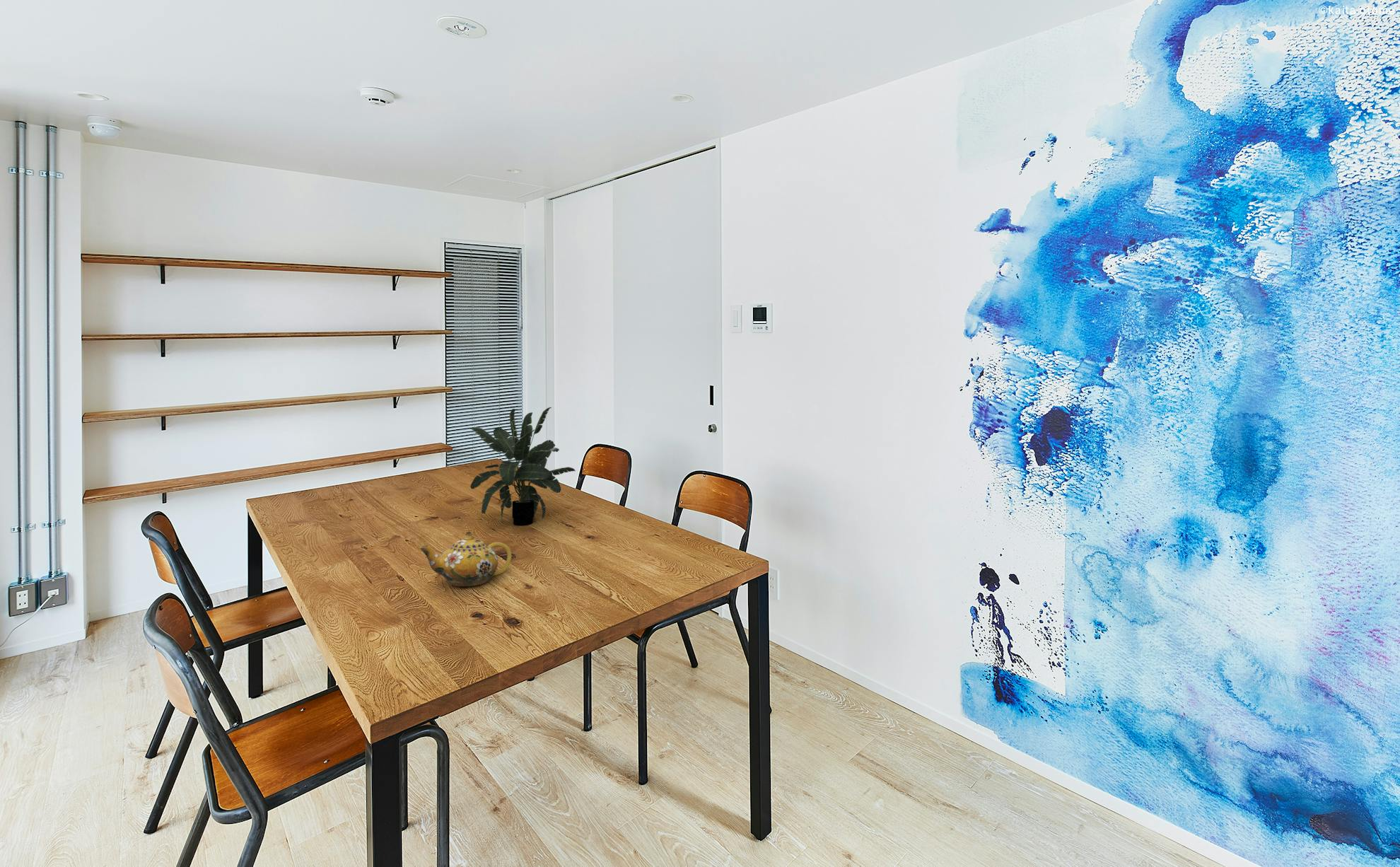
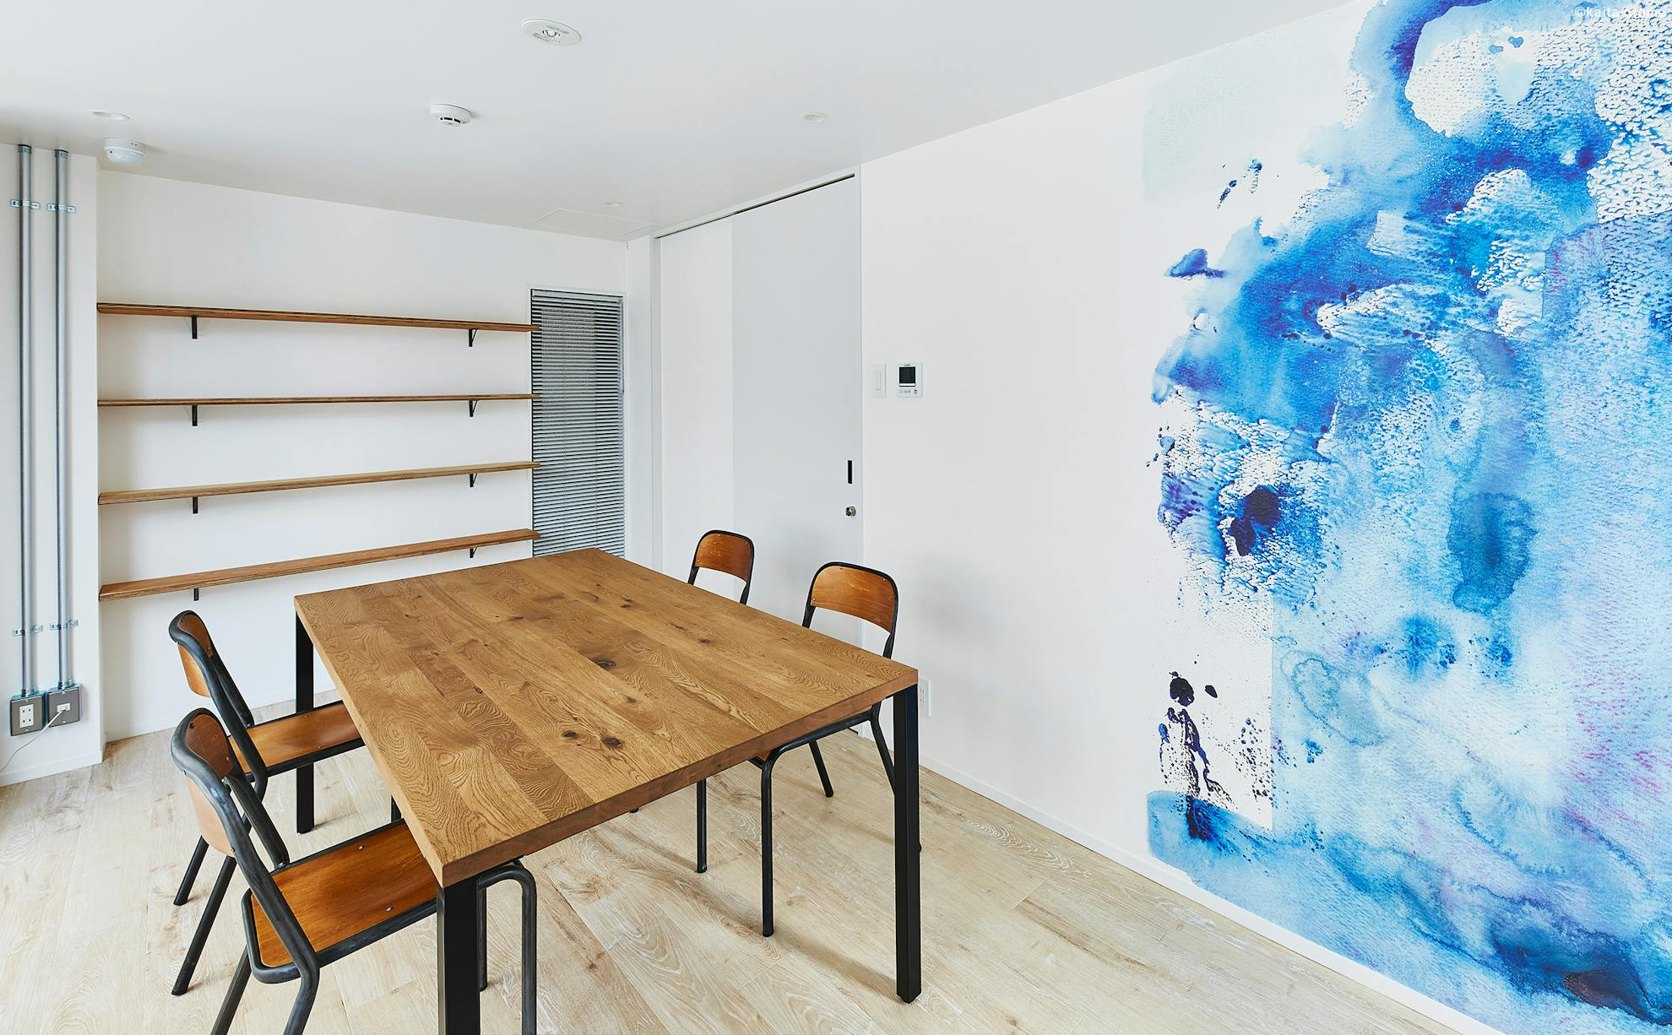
- potted plant (522, 465)
- teapot (467, 557)
